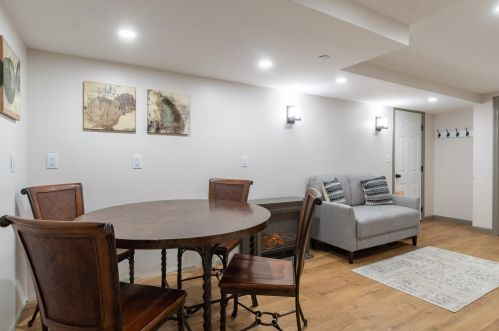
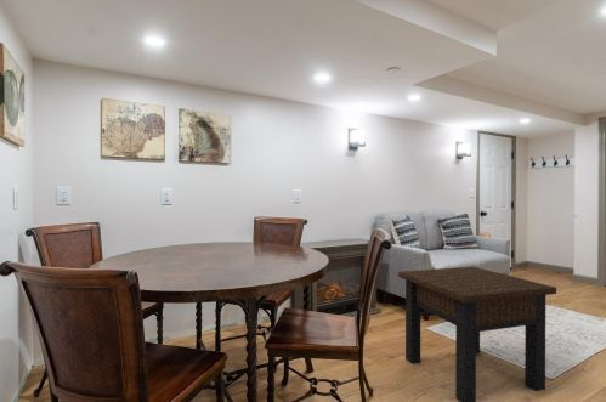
+ side table (469, 325)
